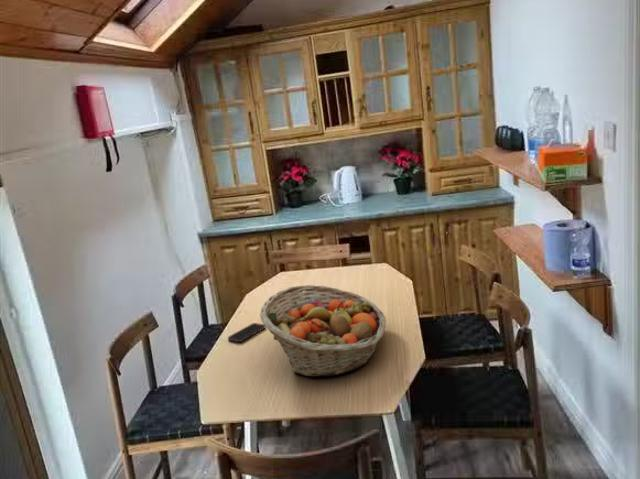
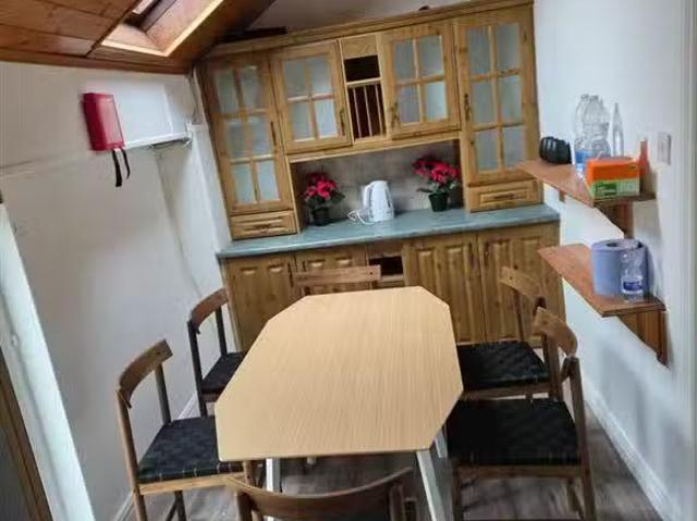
- smartphone (247, 332)
- fruit basket (325, 325)
